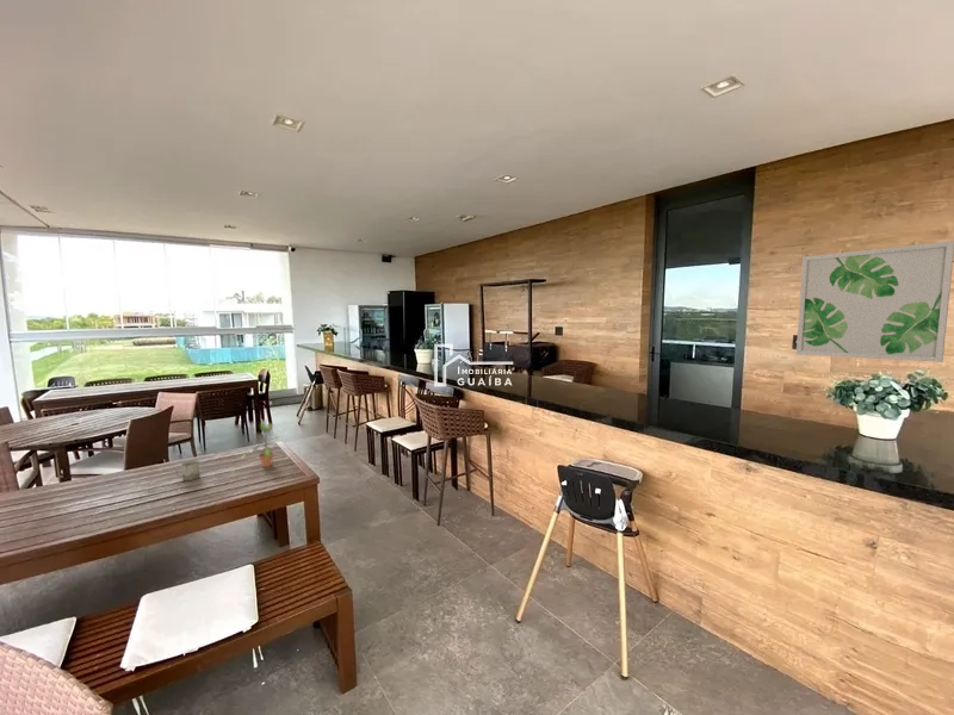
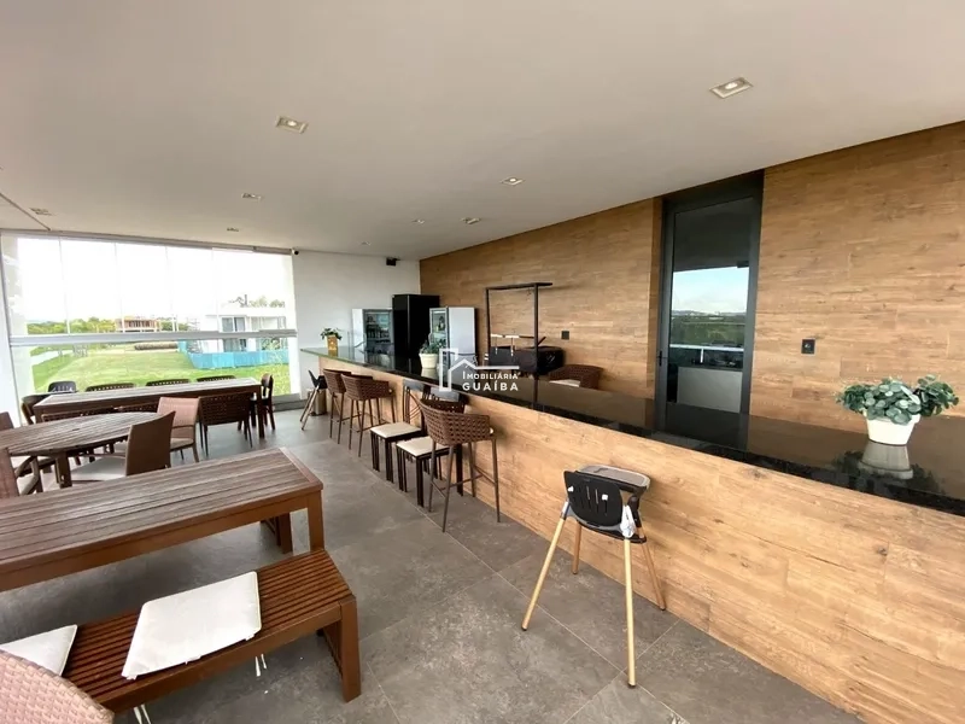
- wall art (866, 304)
- potted plant (261, 444)
- cup (186, 471)
